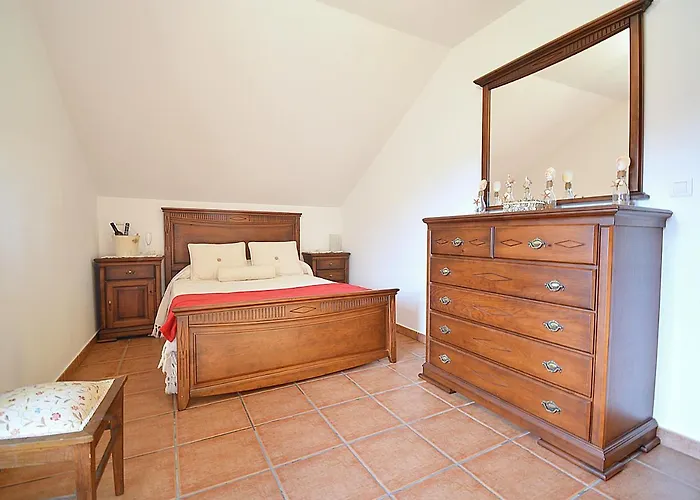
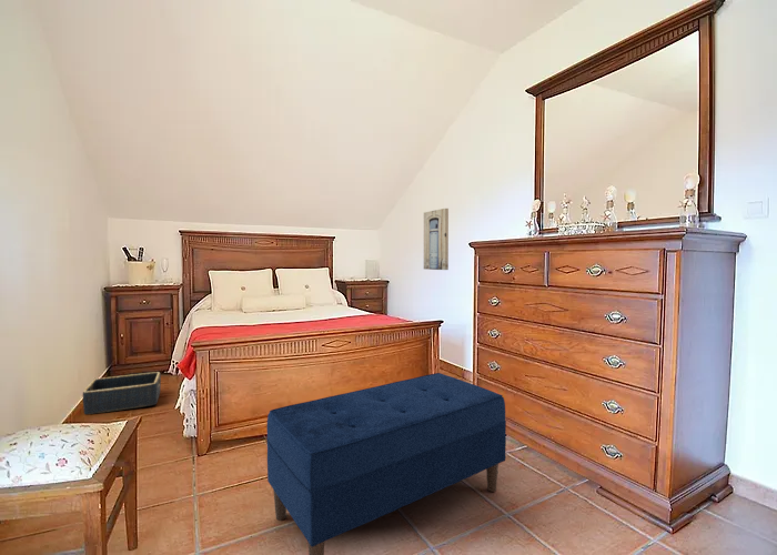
+ basket (124, 392)
+ bench (392, 452)
+ wall art (435, 240)
